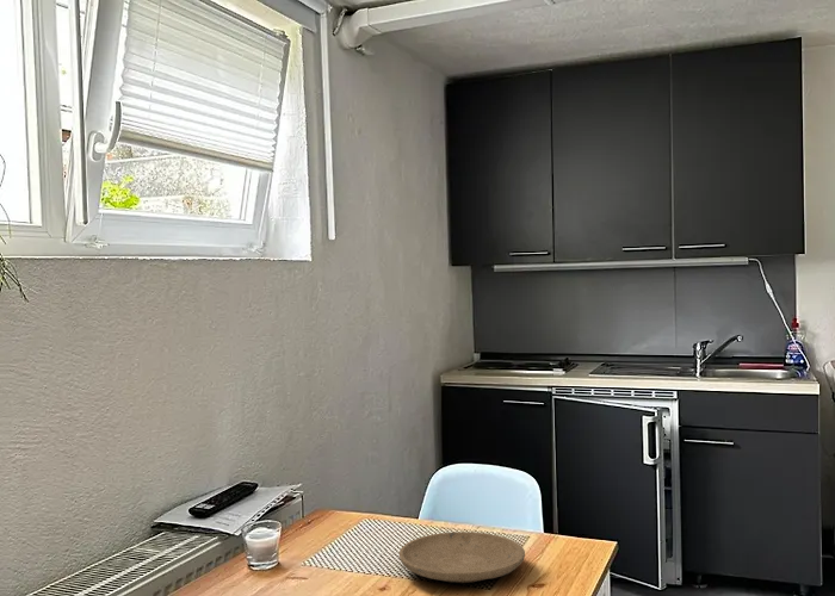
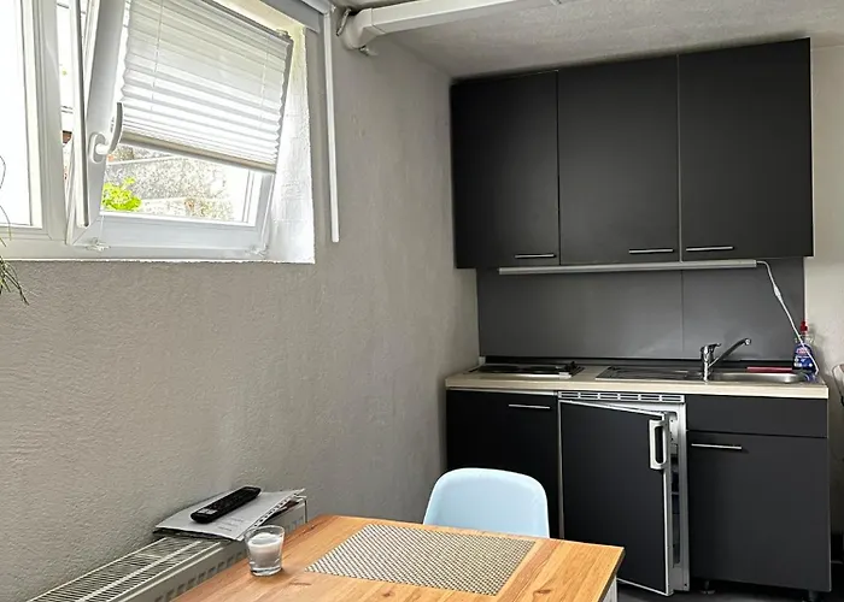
- plate (462, 560)
